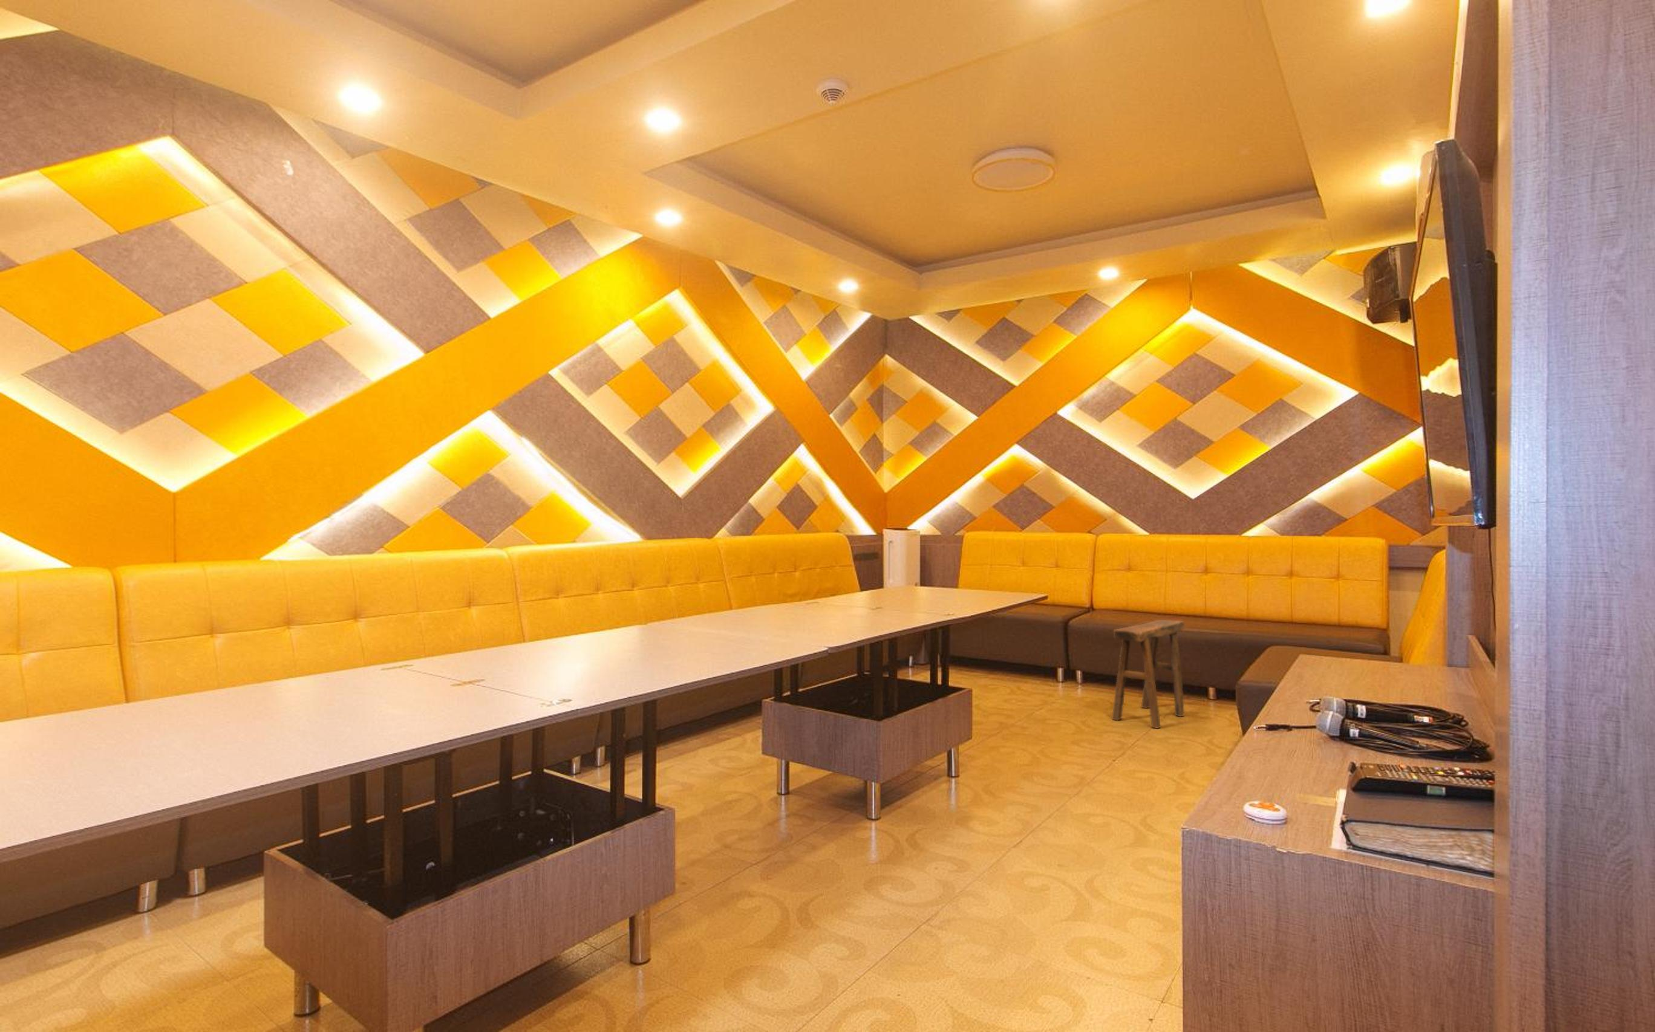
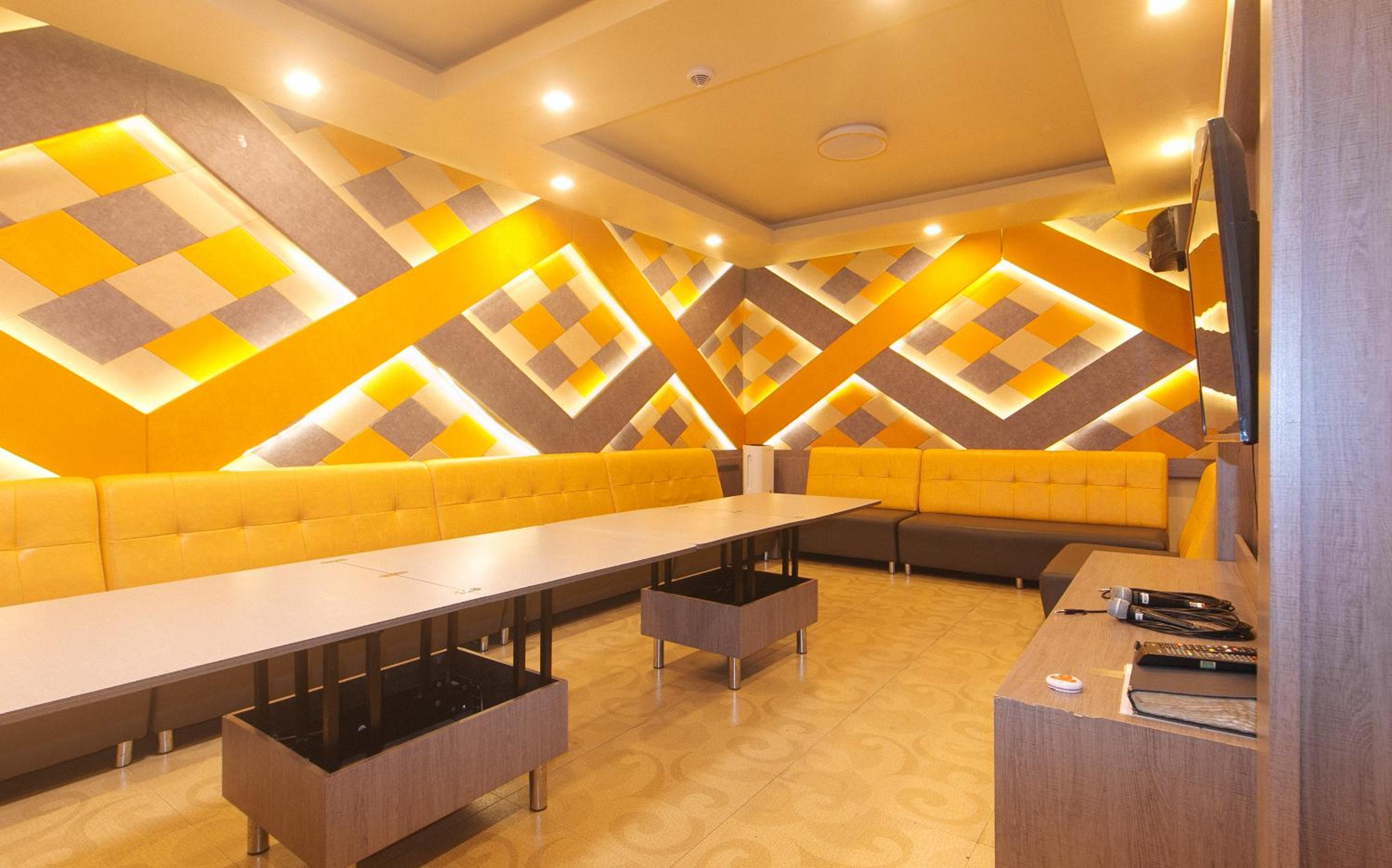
- stool (1149, 671)
